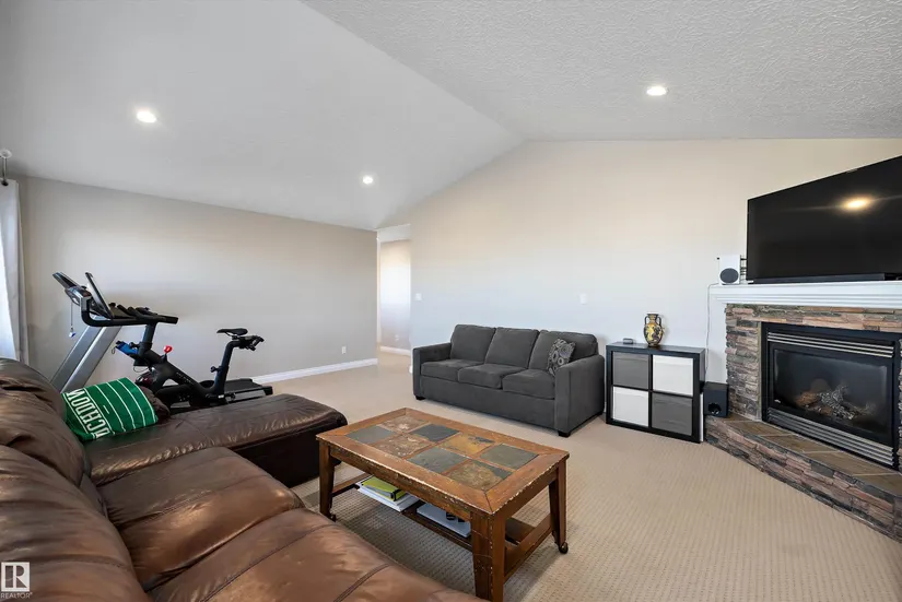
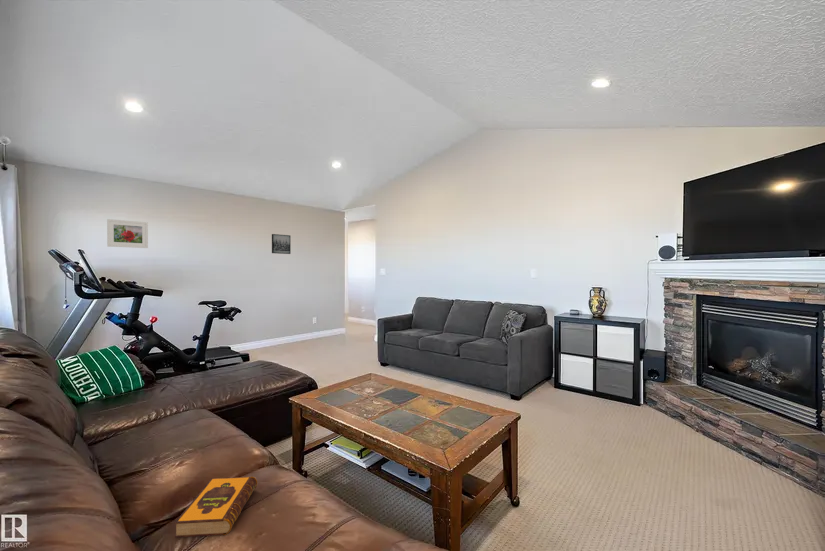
+ hardback book (220, 504)
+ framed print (128, 234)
+ wall art (281, 244)
